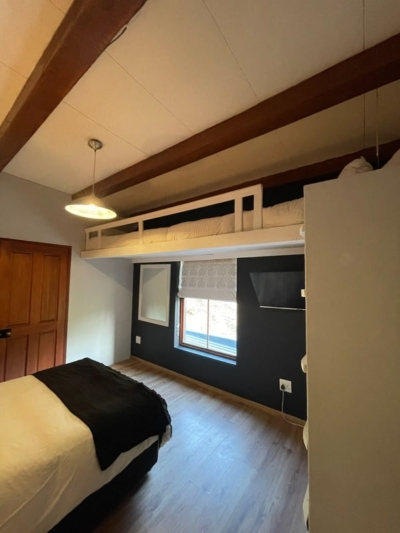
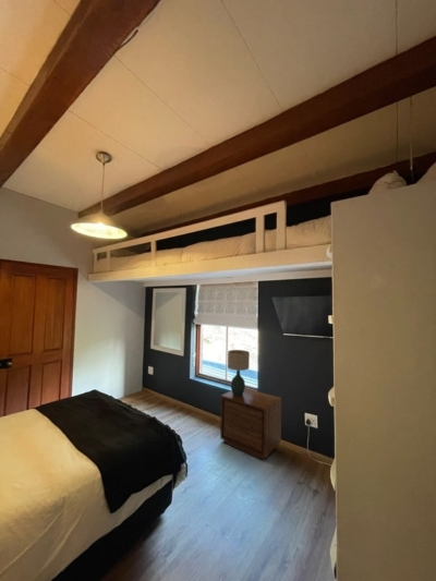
+ nightstand (251, 420)
+ table lamp (238, 372)
